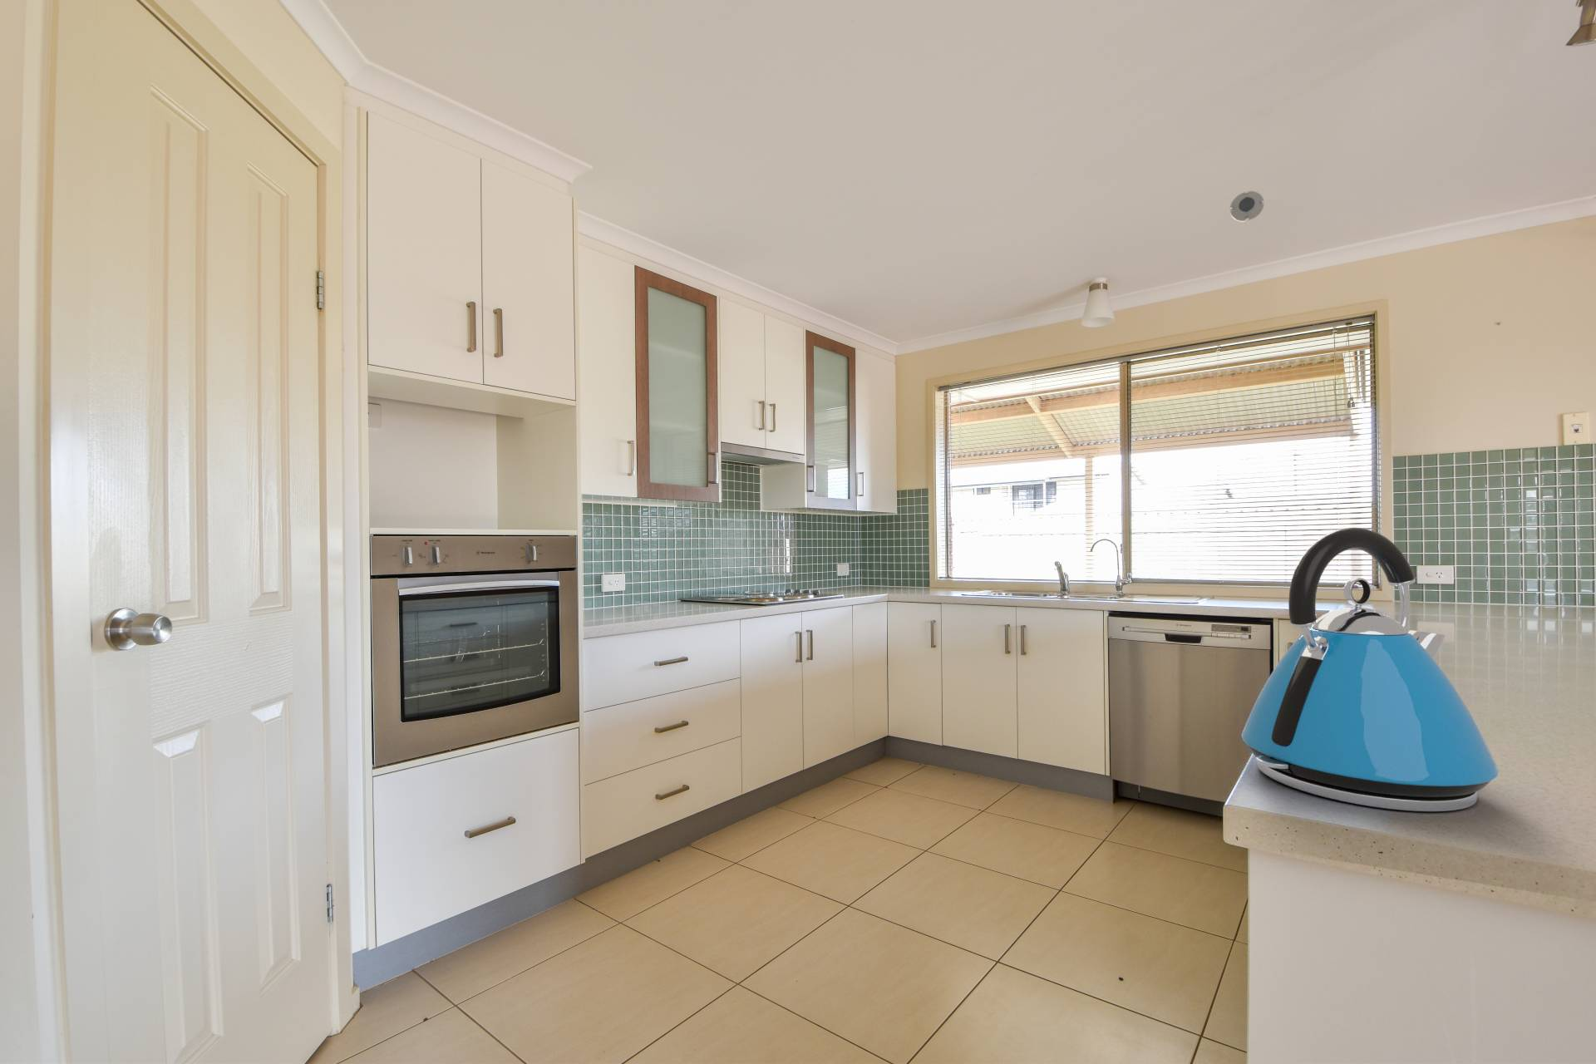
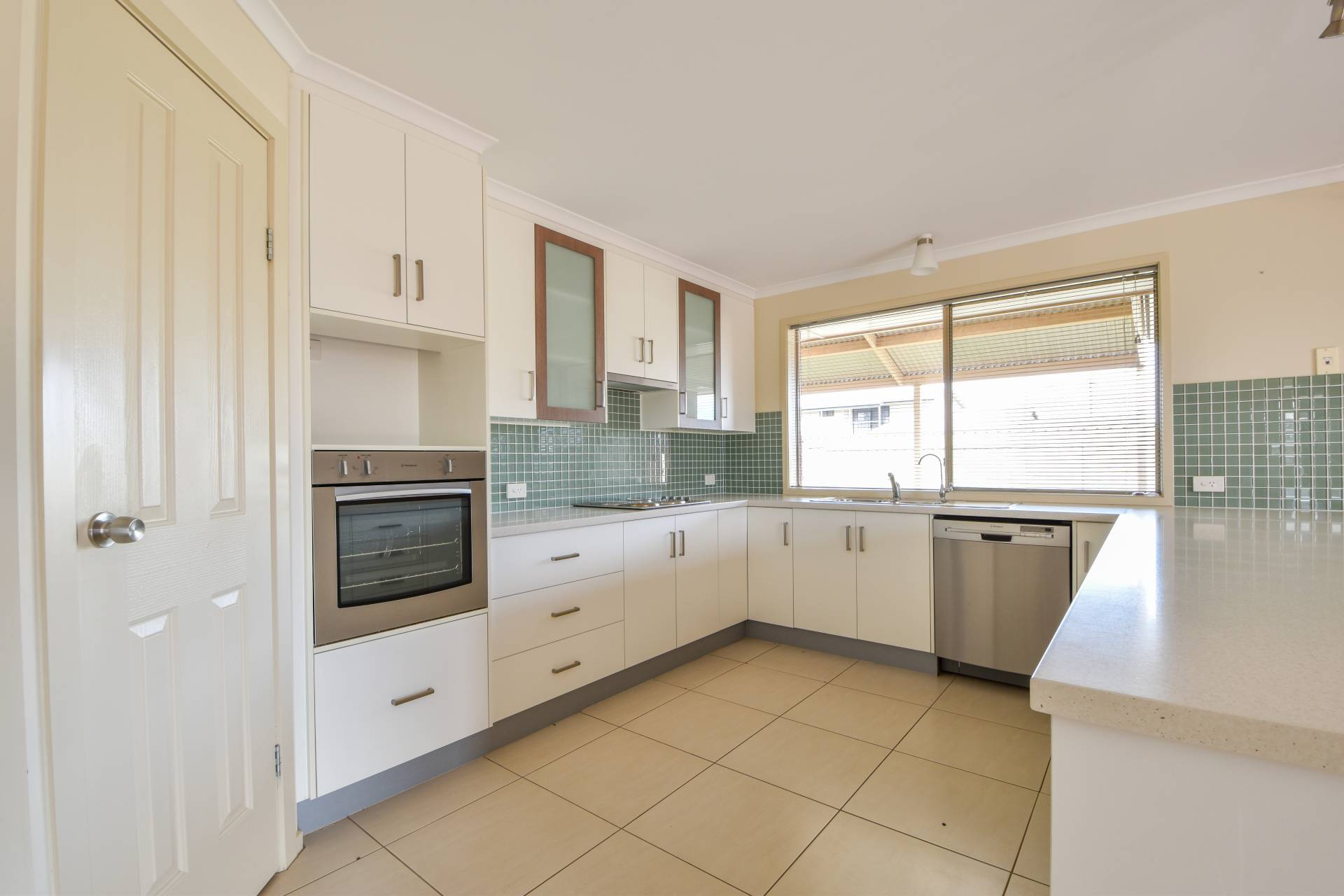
- kettle (1351, 653)
- smoke detector (1246, 205)
